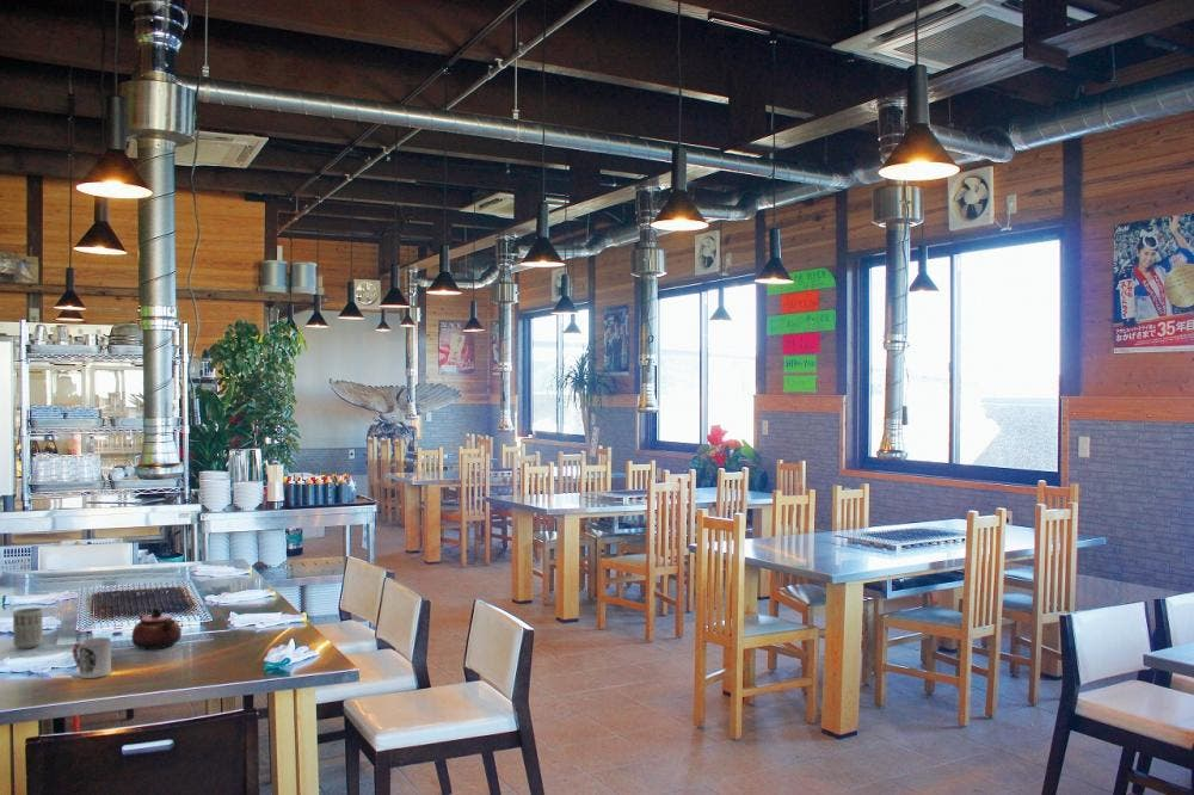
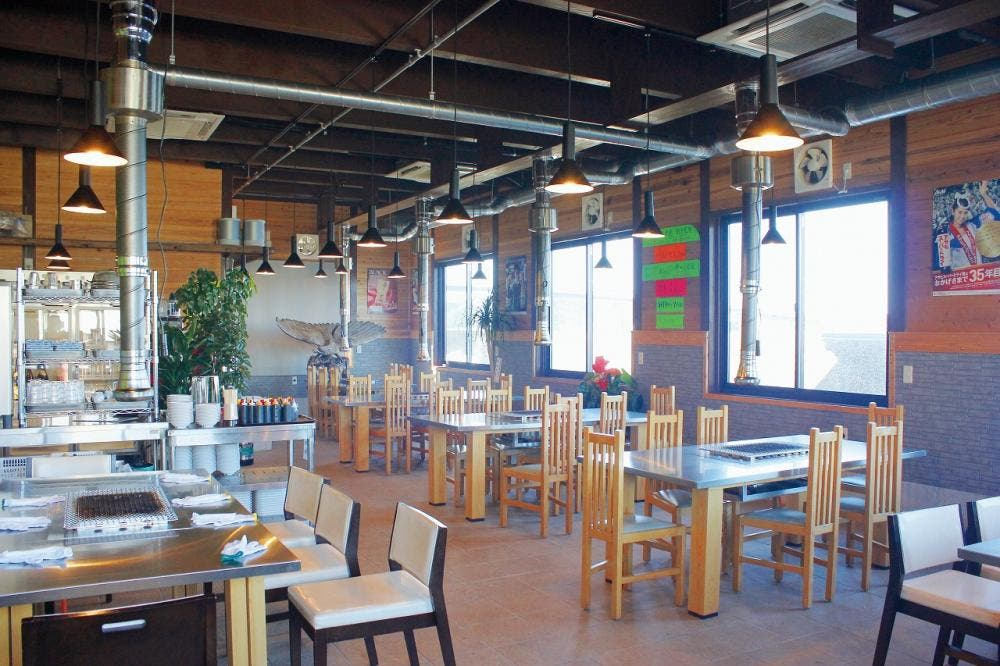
- cup (90, 657)
- teapot (156, 627)
- cup (27, 628)
